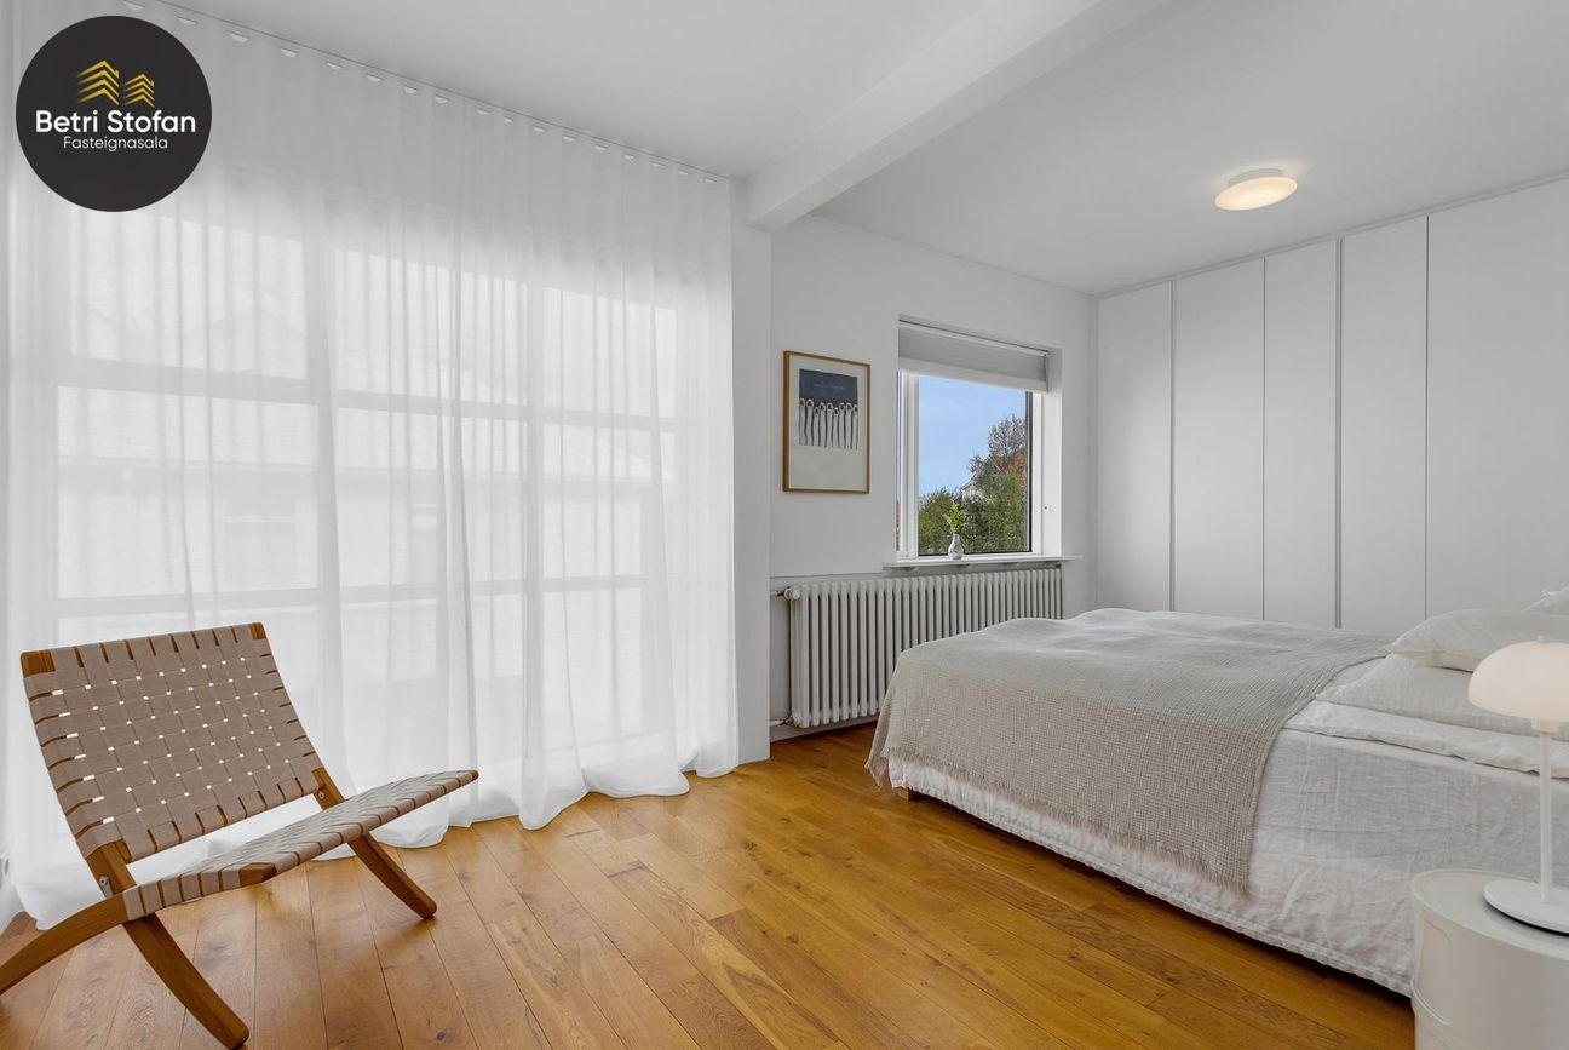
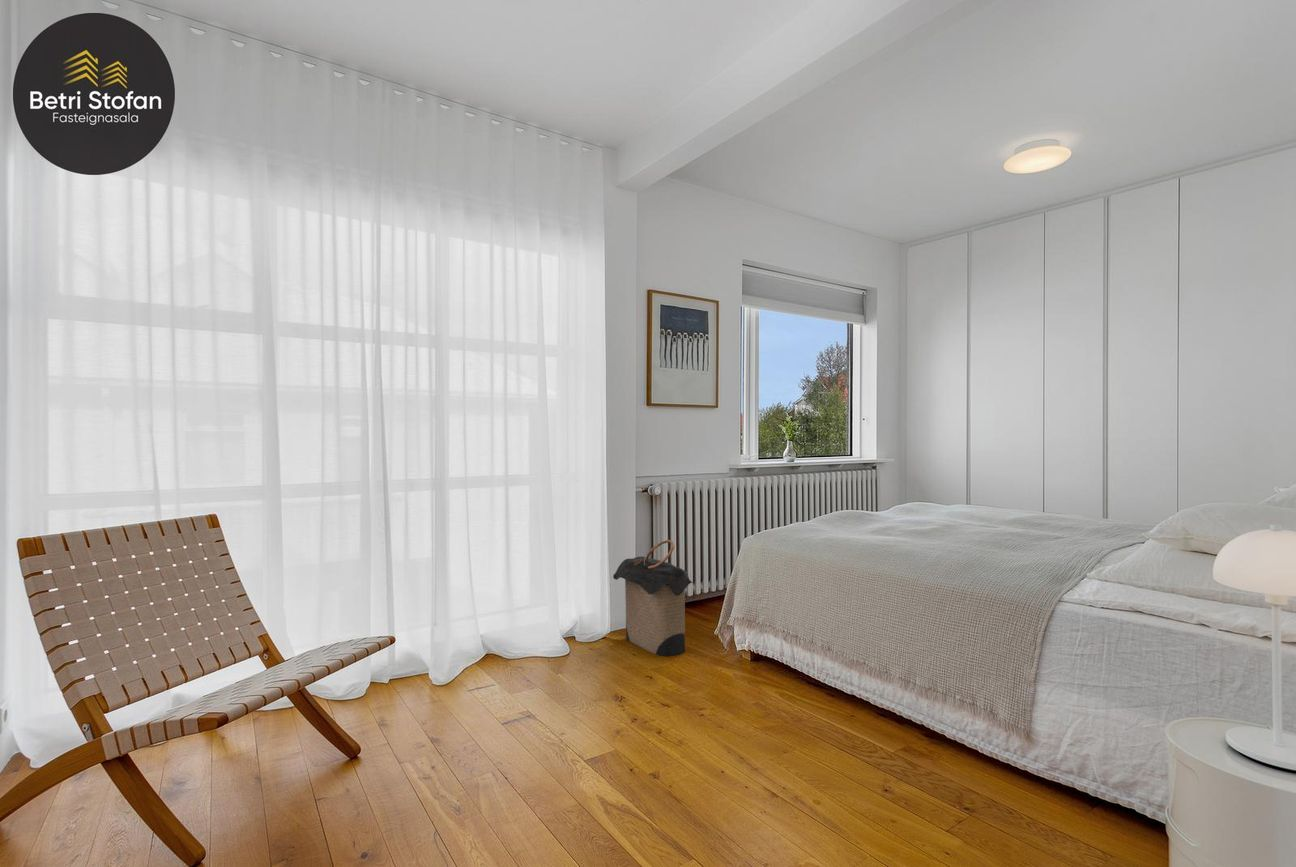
+ laundry hamper (651, 592)
